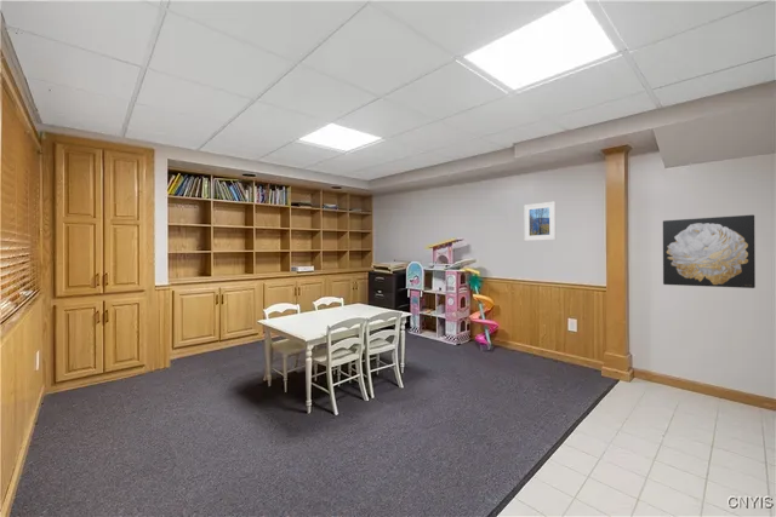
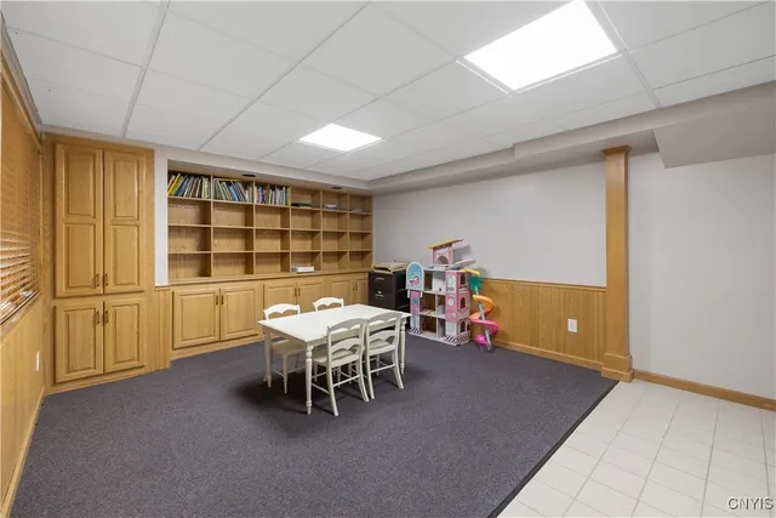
- wall art (706, 252)
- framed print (538, 222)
